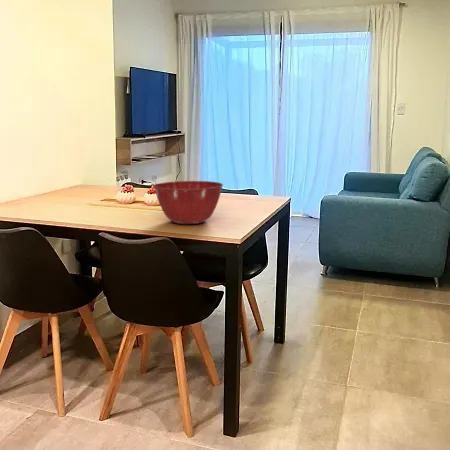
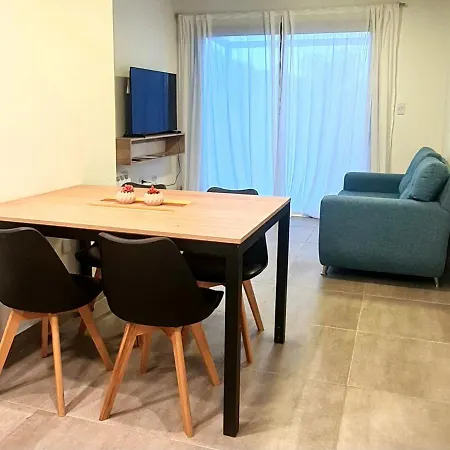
- mixing bowl (188, 202)
